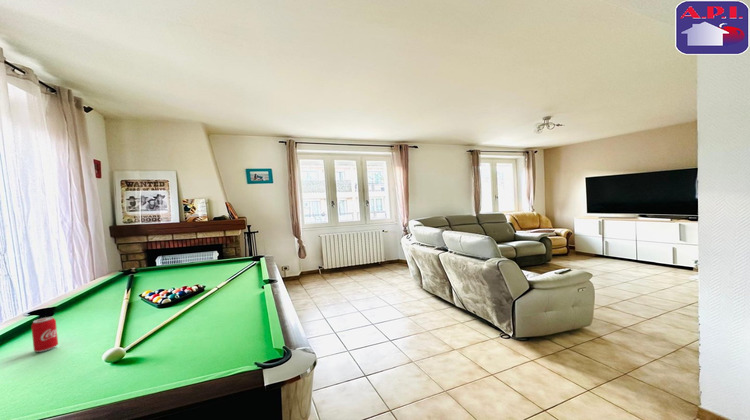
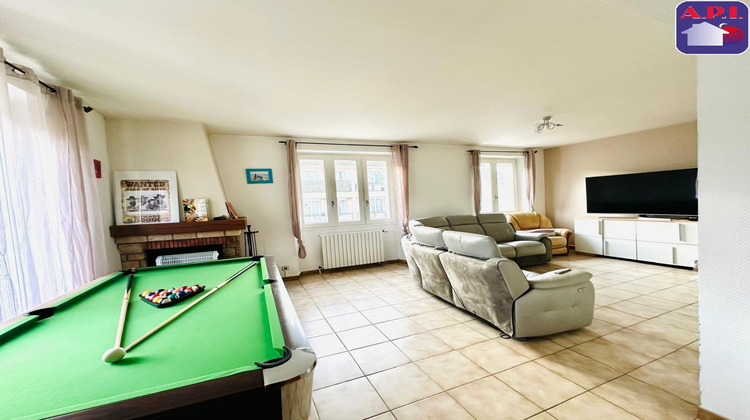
- beverage can (44, 334)
